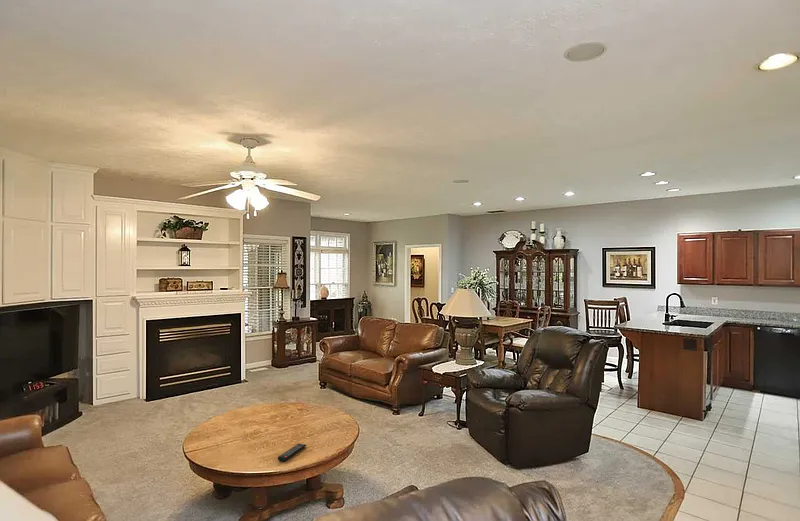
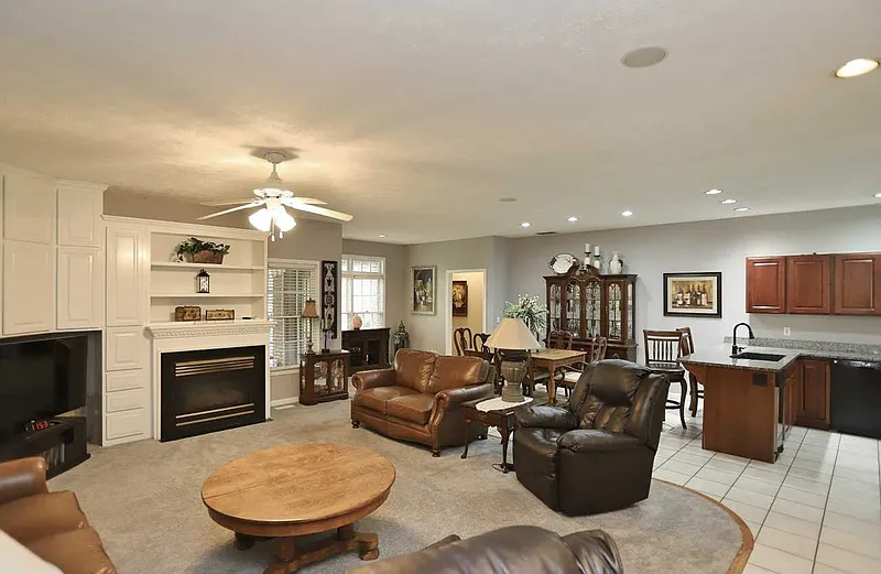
- remote control (292, 451)
